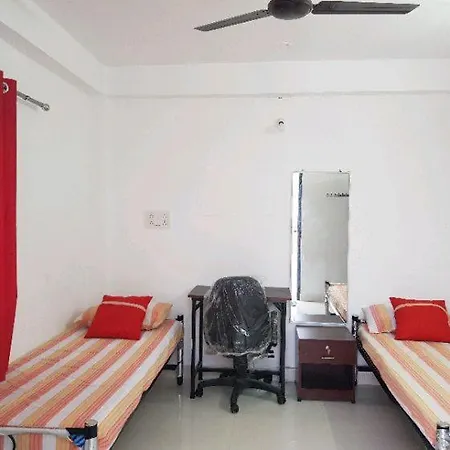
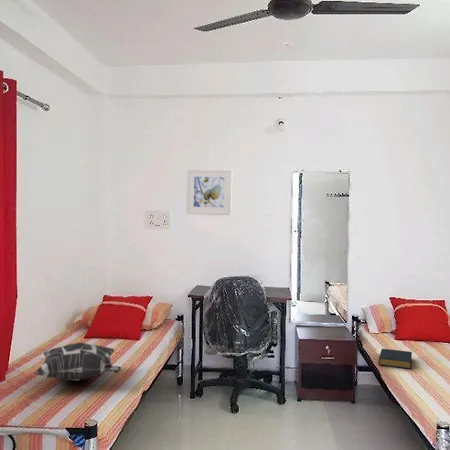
+ decorative pillow (80, 361)
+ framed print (209, 192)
+ hardback book (395, 358)
